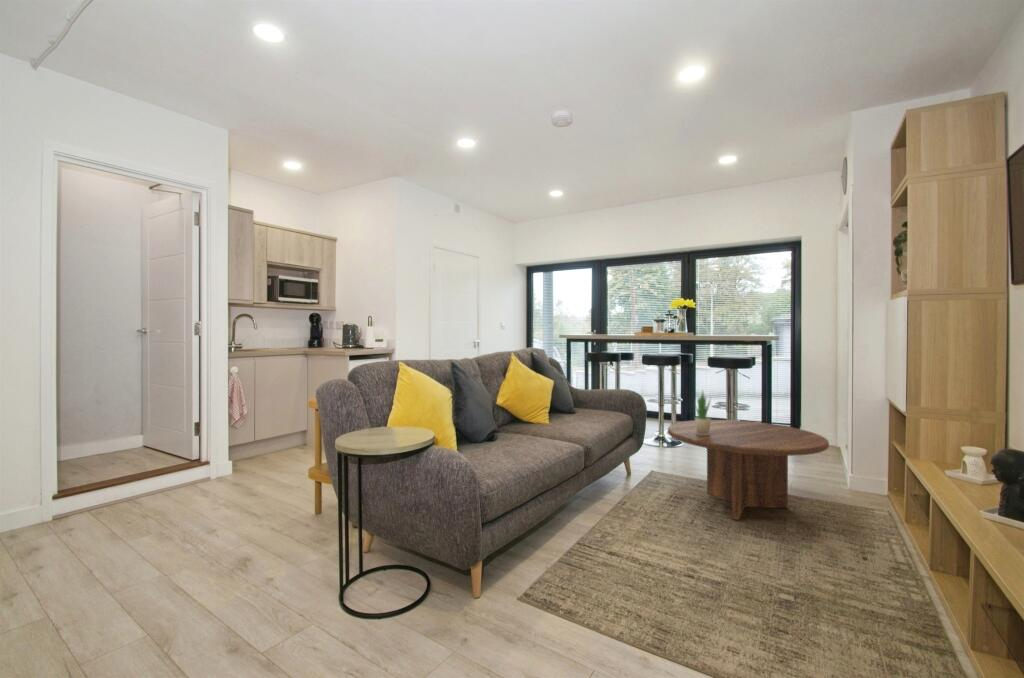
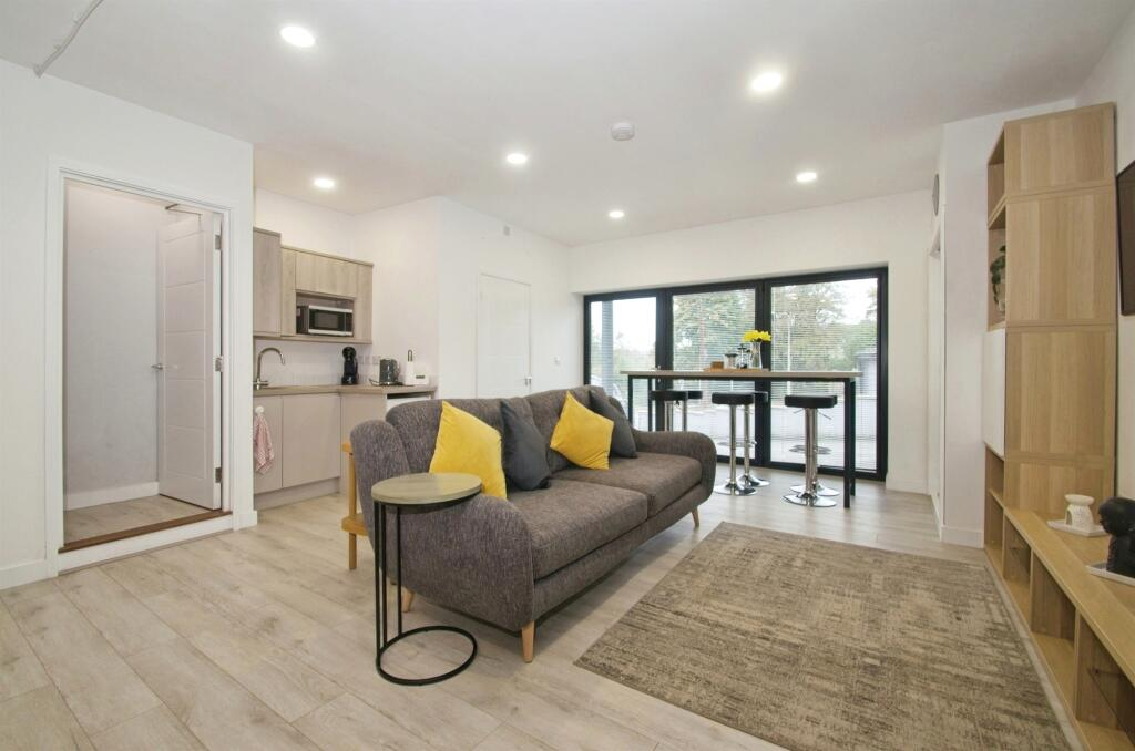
- coffee table (742, 468)
- potted plant (702, 411)
